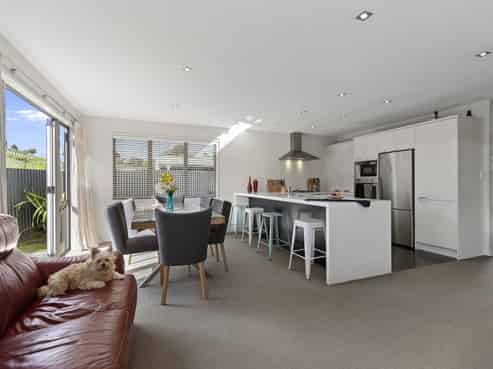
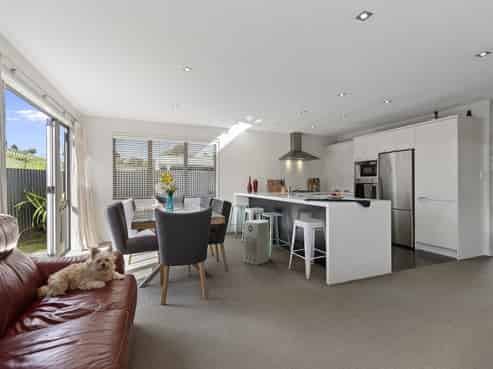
+ air purifier (257, 240)
